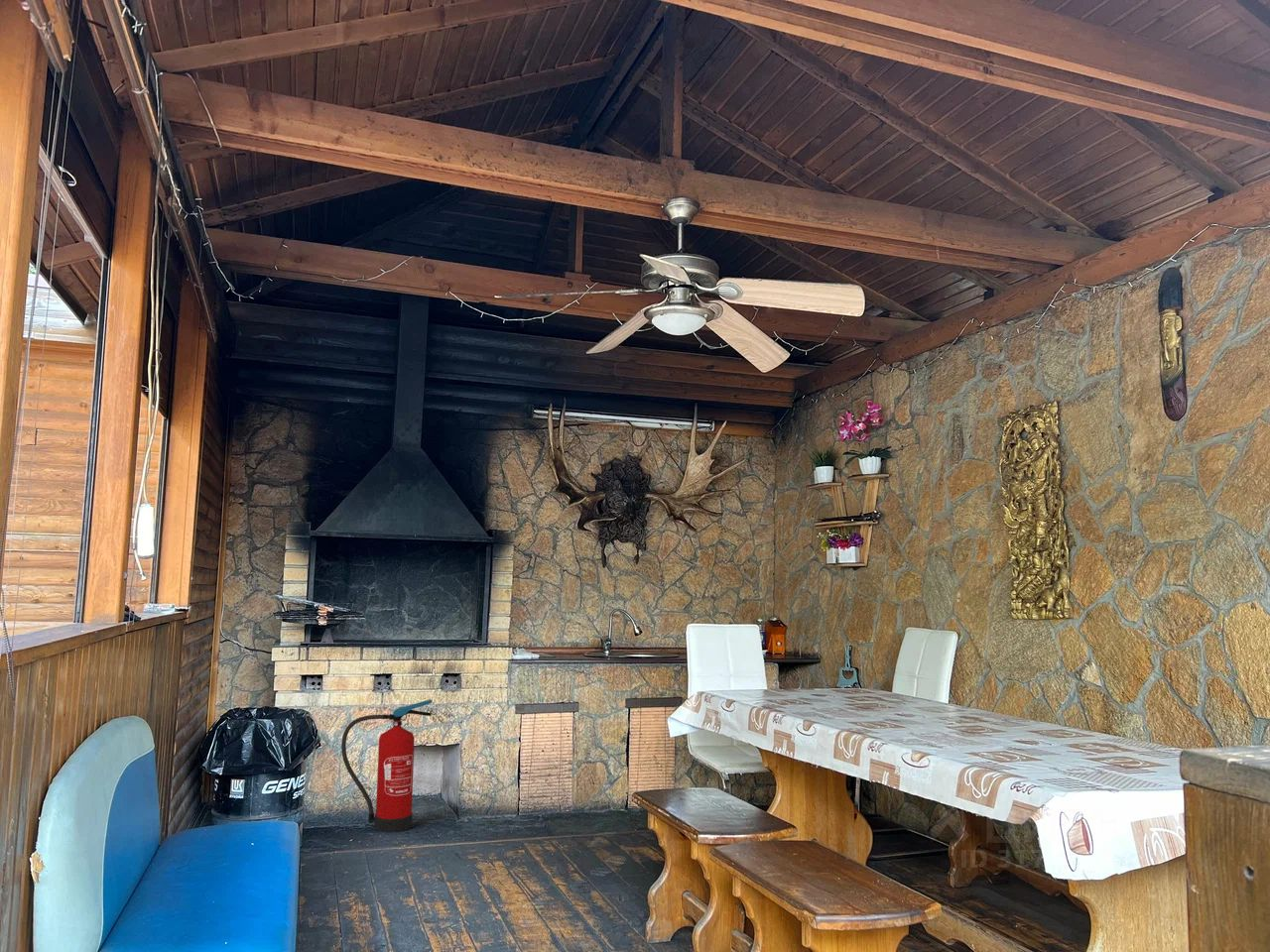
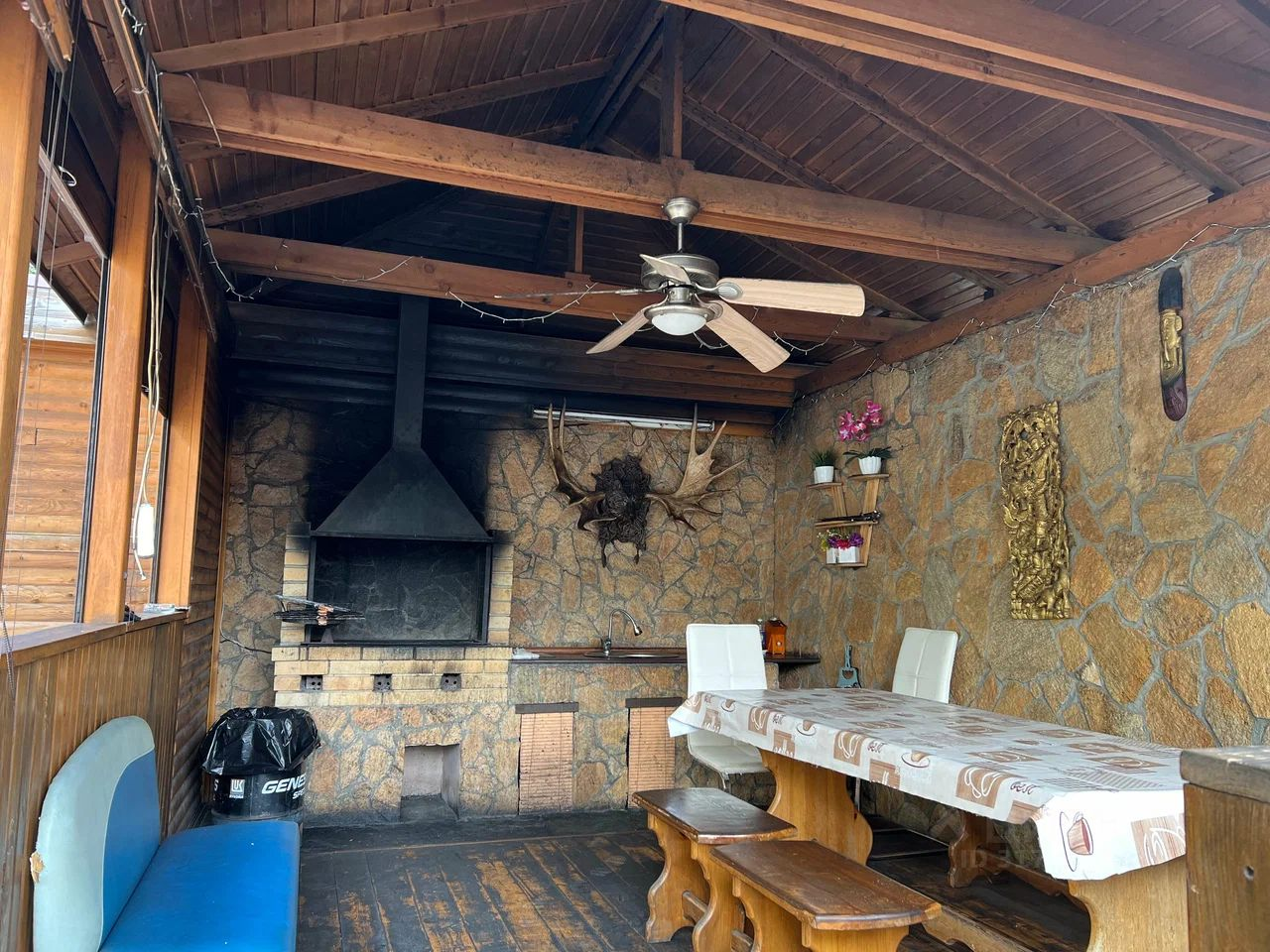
- fire extinguisher (385, 764)
